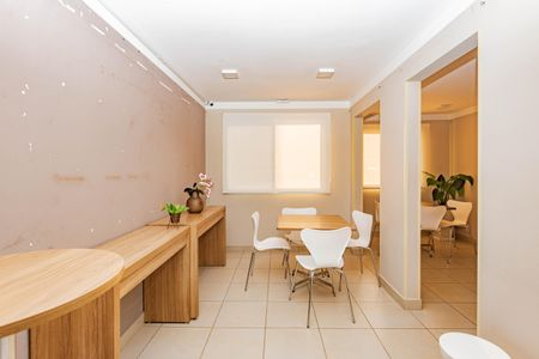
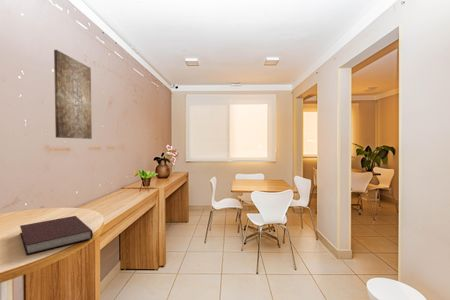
+ notebook (55, 231)
+ wall art (74, 99)
